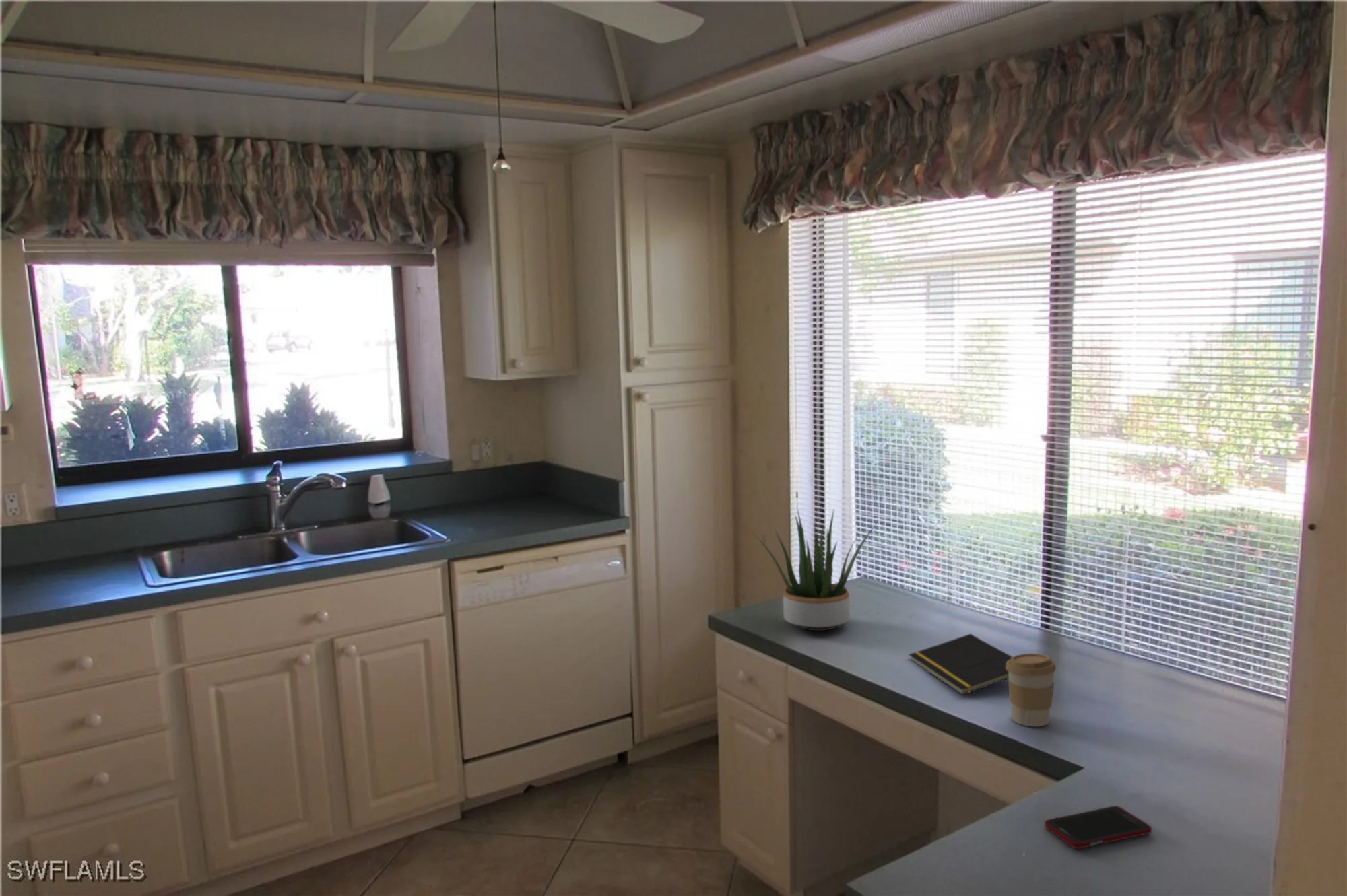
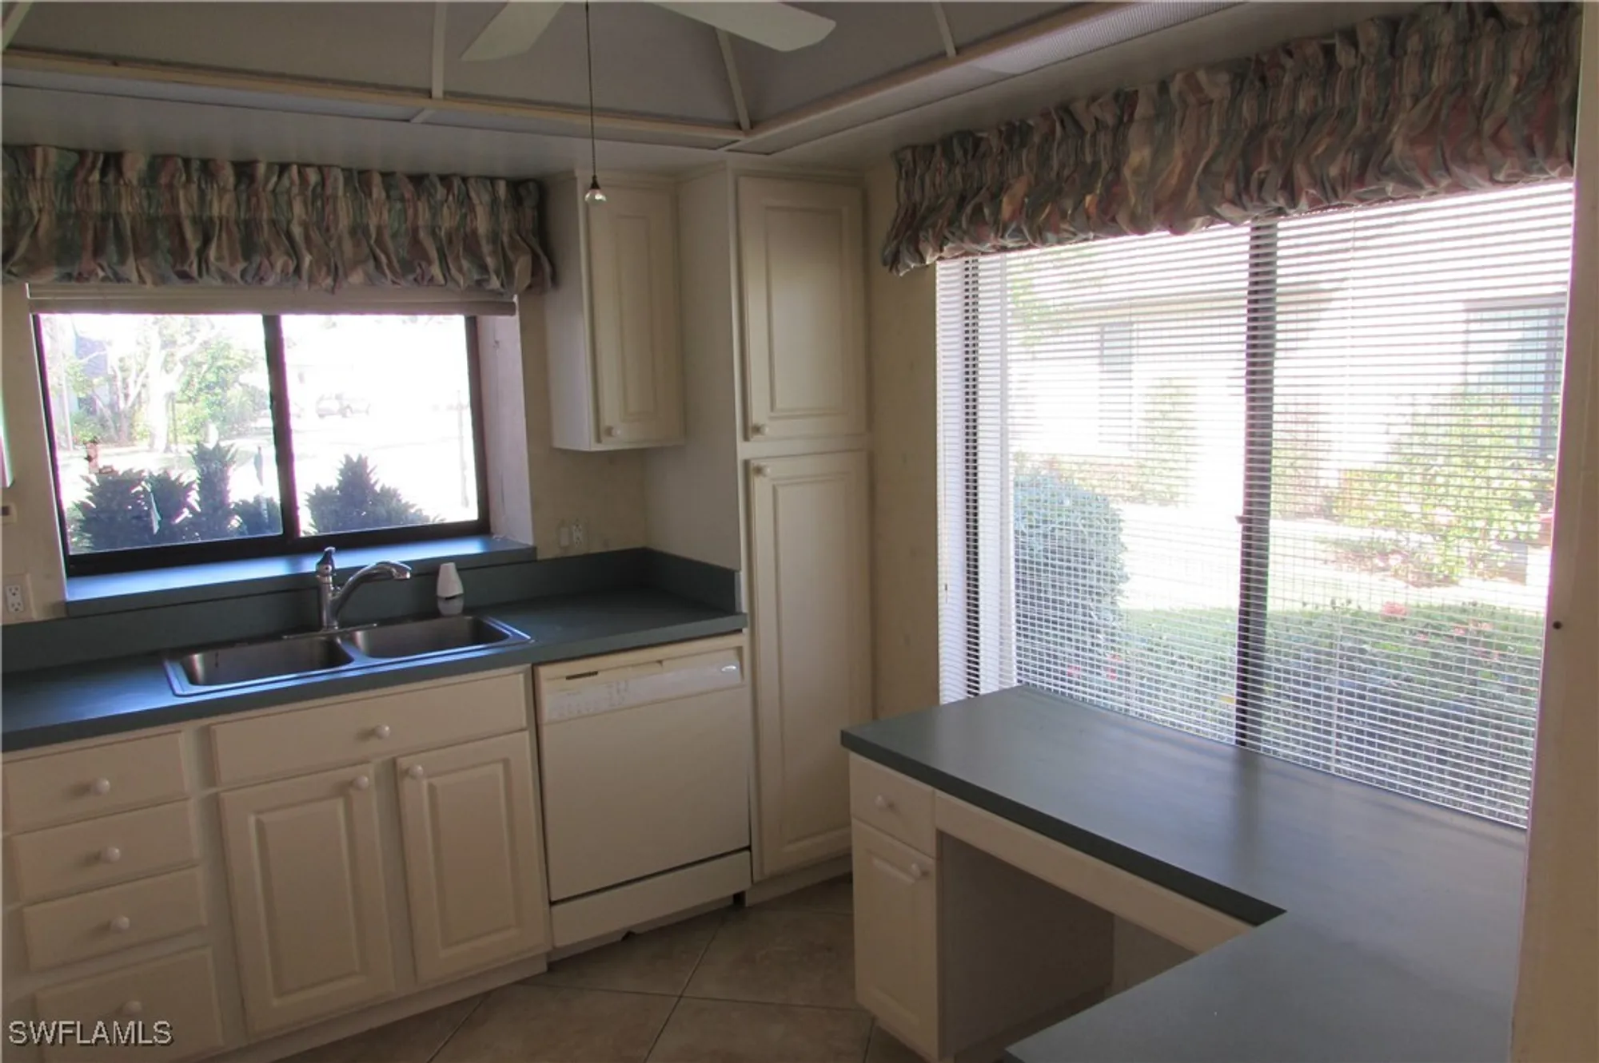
- potted plant (816, 570)
- coffee cup (1030, 688)
- cell phone (1097, 827)
- notepad (966, 662)
